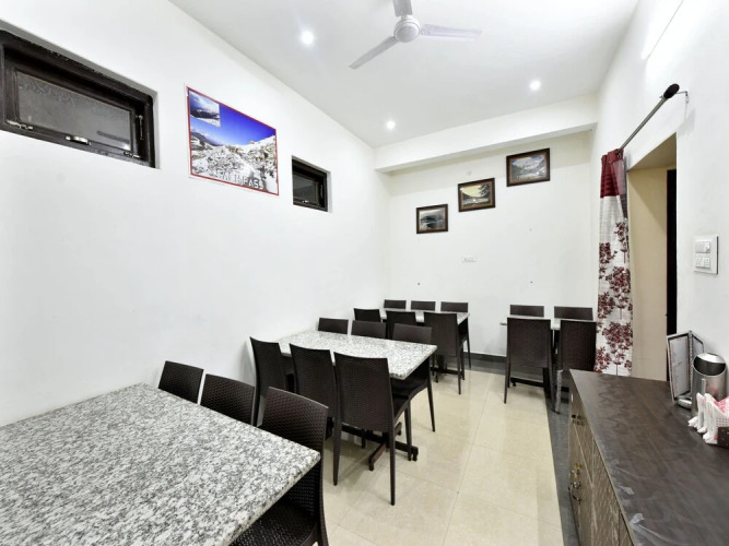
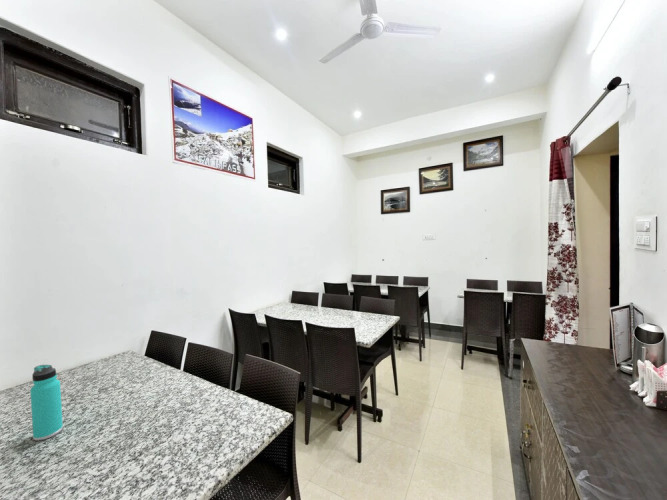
+ thermos bottle (46, 399)
